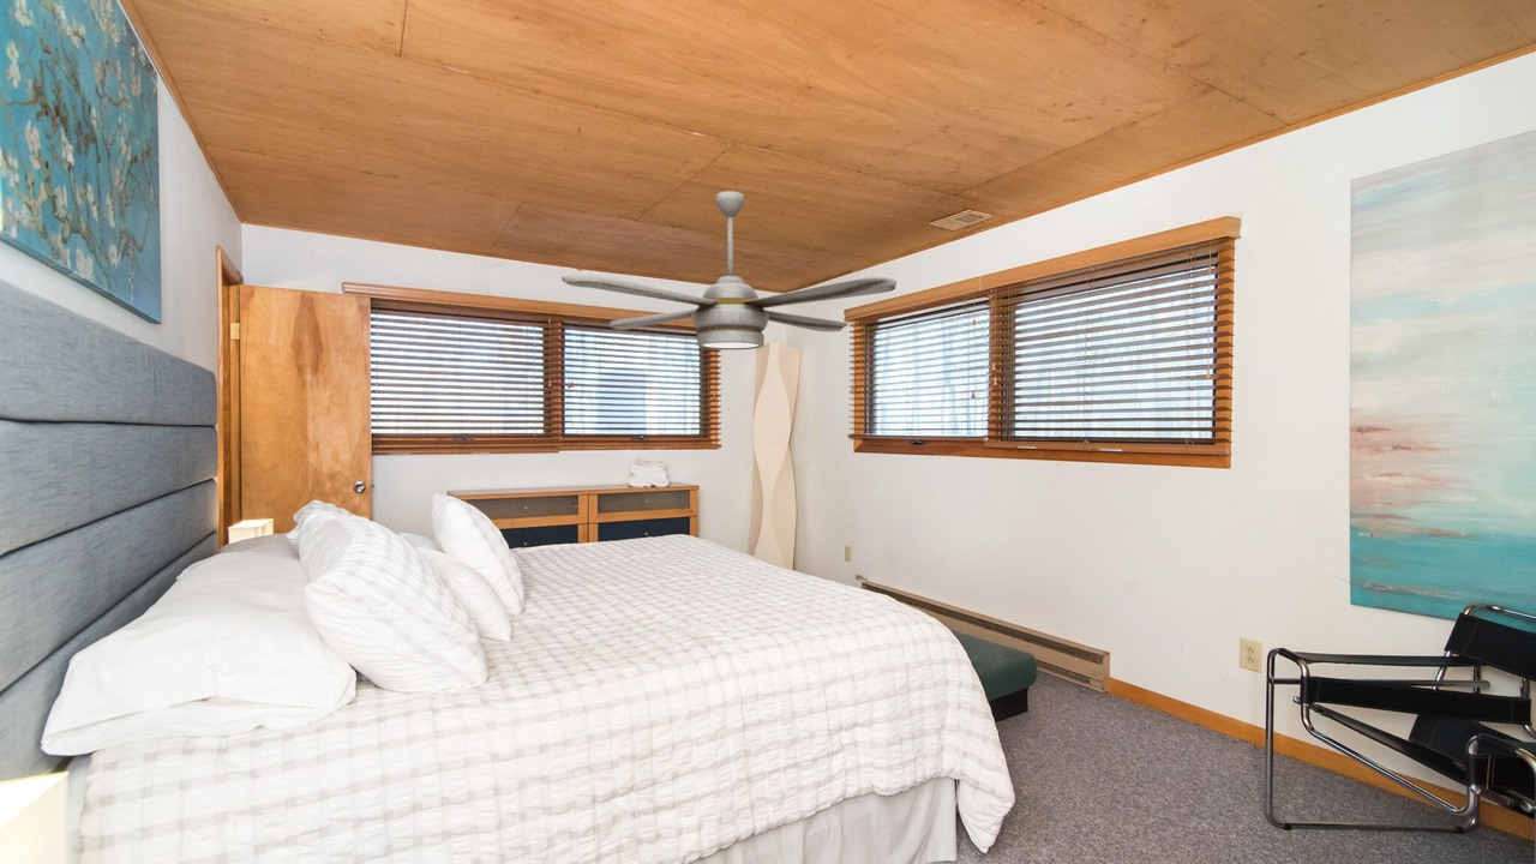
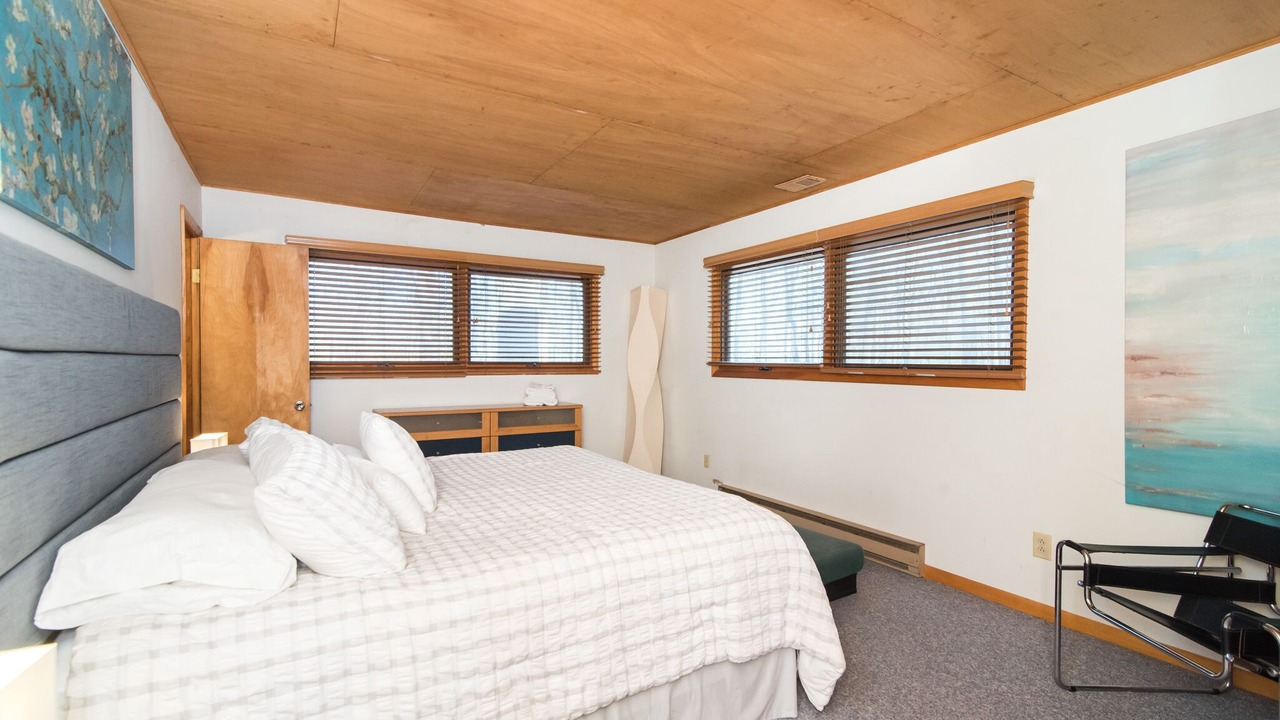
- ceiling fan (730, 270)
